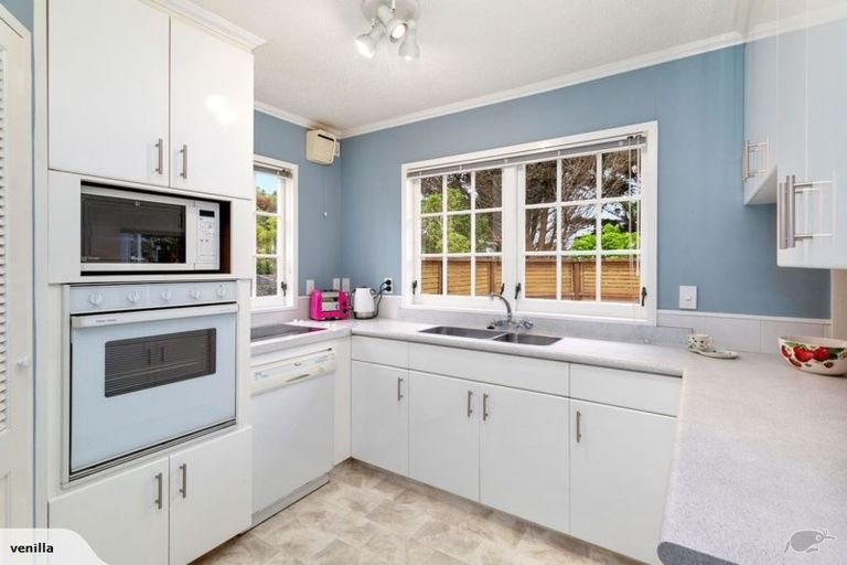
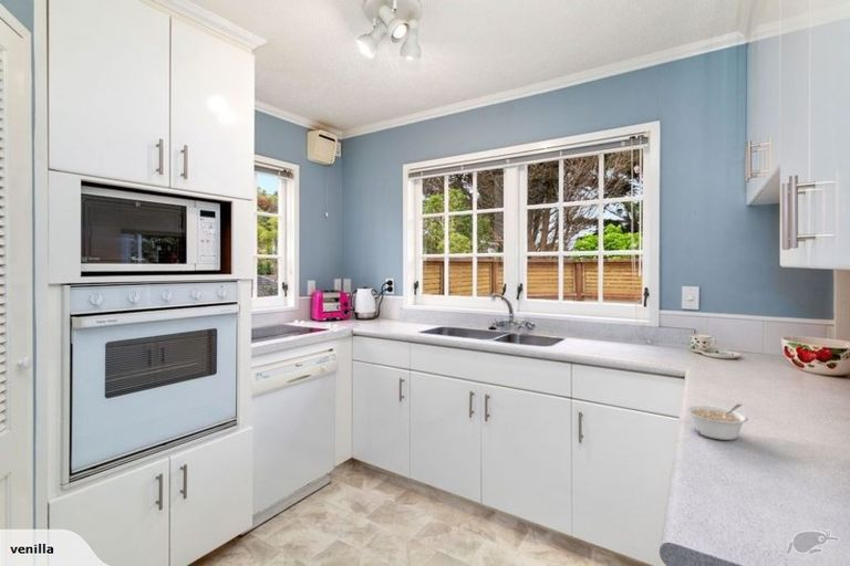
+ legume (715, 420)
